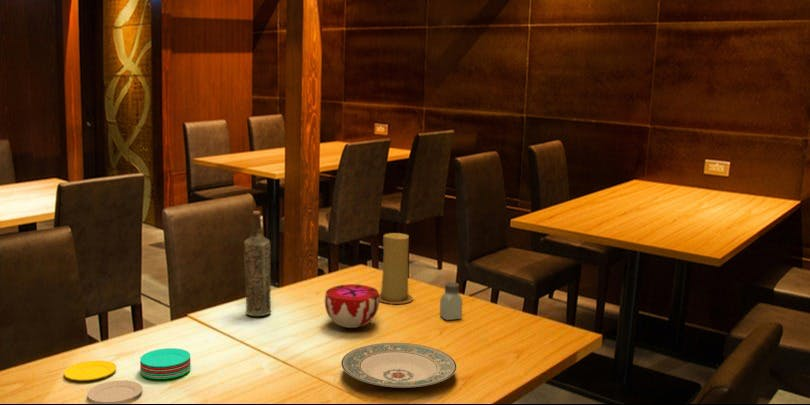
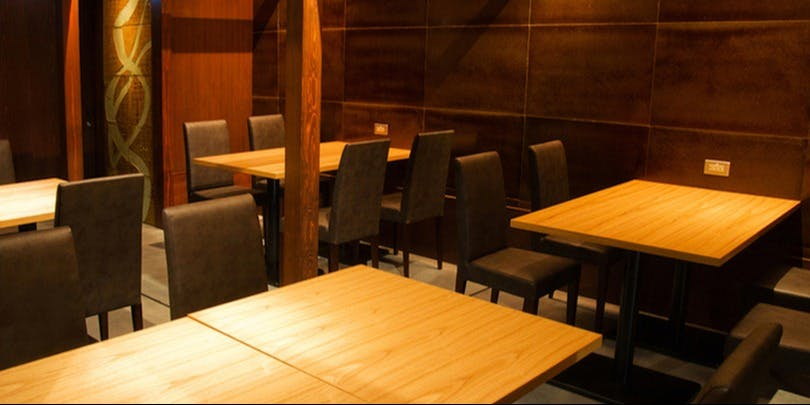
- decorative bowl (351, 308)
- plate (124, 380)
- bottle (257, 263)
- saltshaker (451, 300)
- candle (395, 266)
- plate (398, 369)
